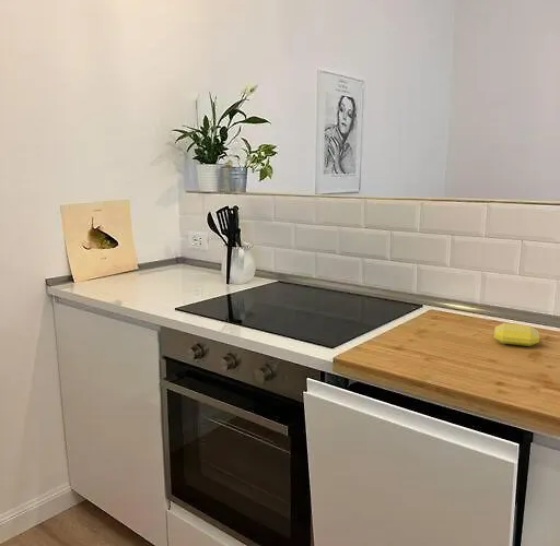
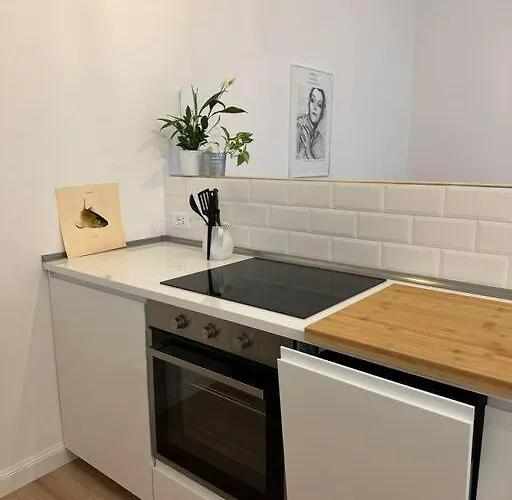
- soap bar (516, 334)
